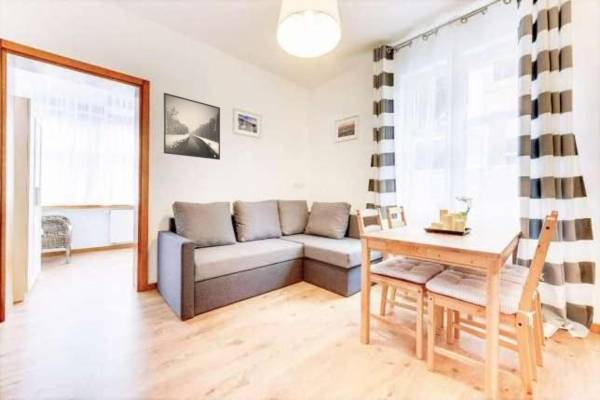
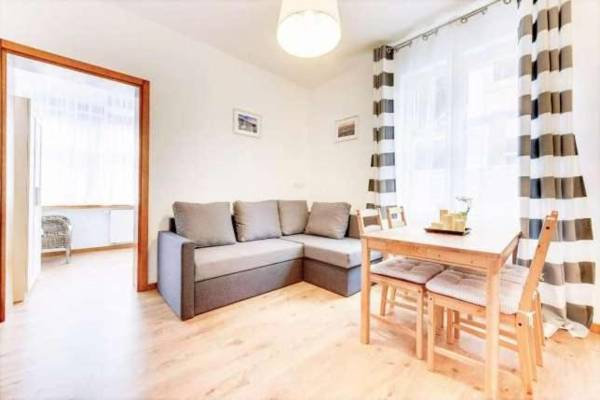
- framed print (193, 128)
